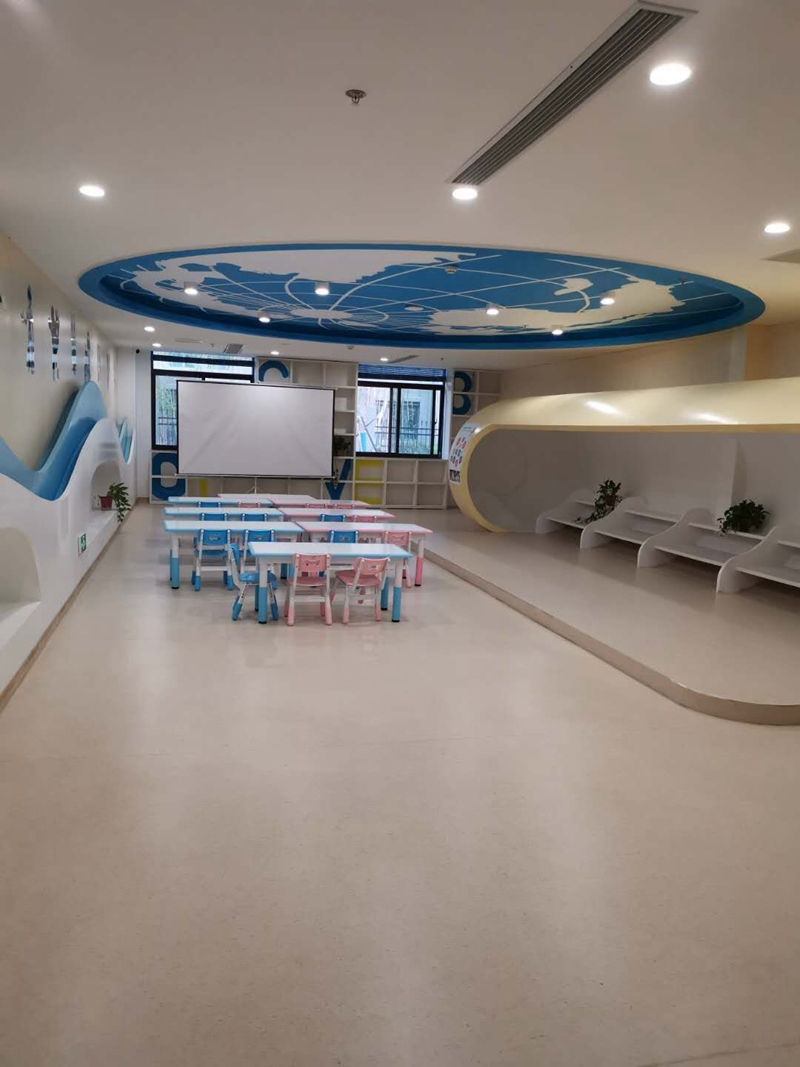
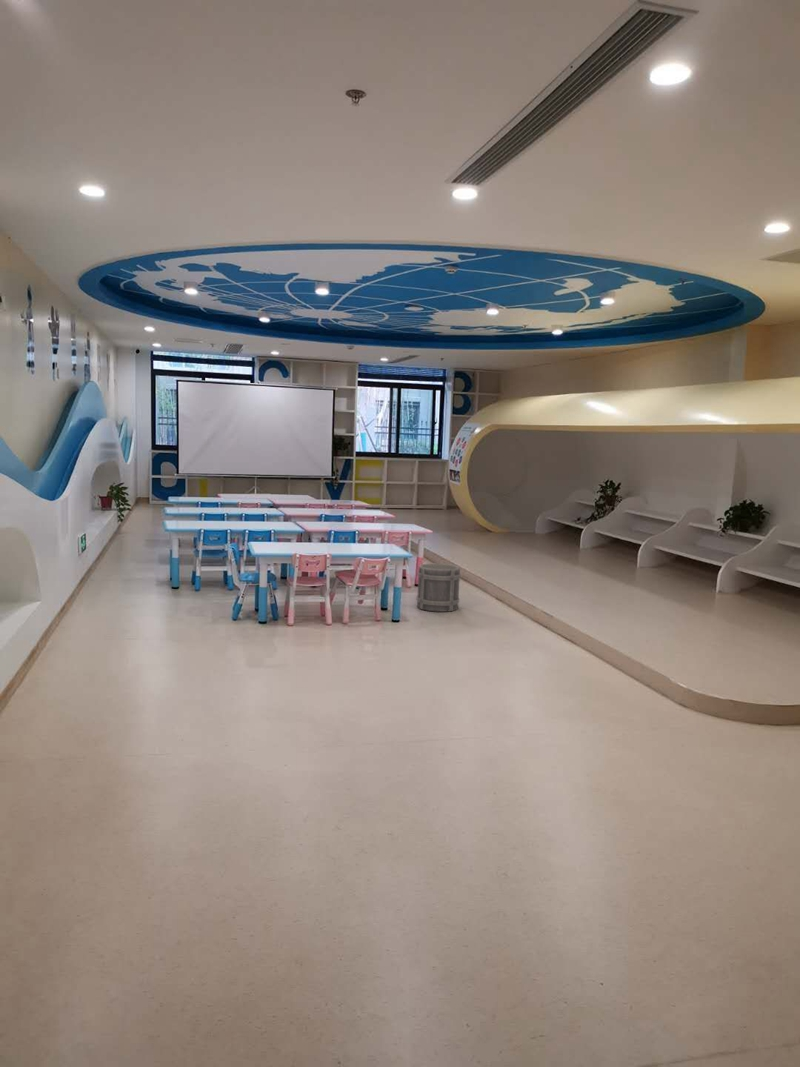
+ bucket (438, 586)
